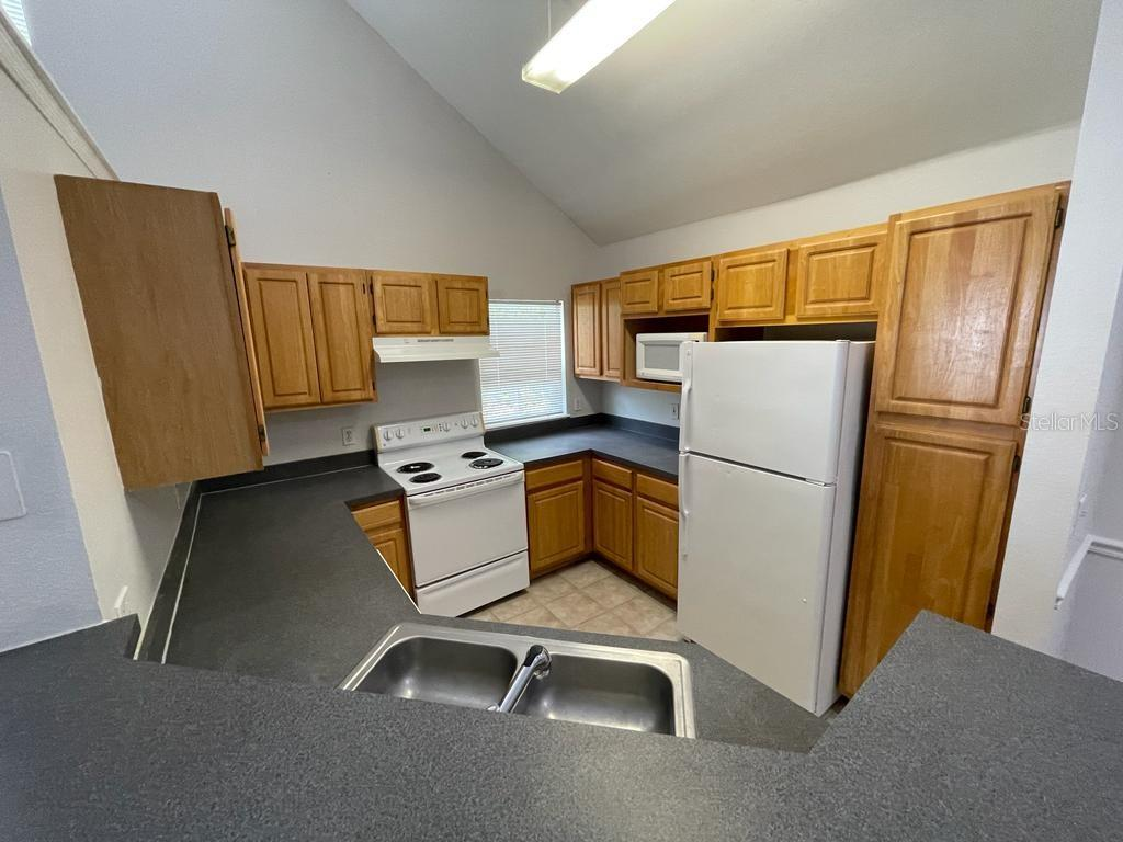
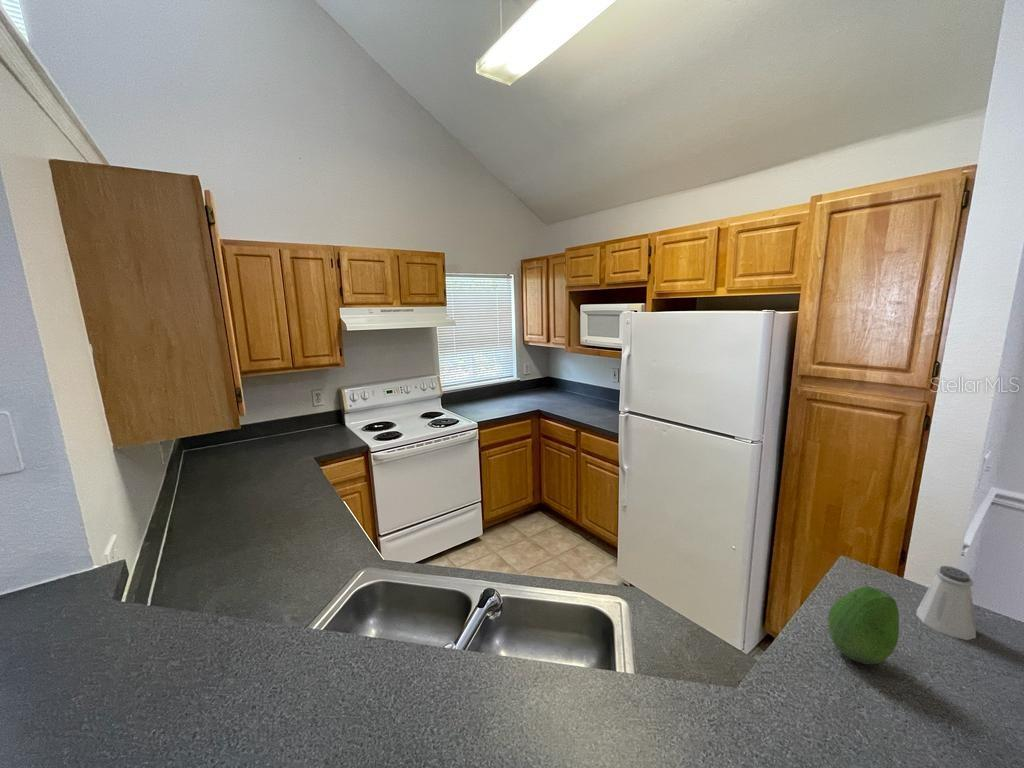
+ fruit (862, 622)
+ saltshaker (949, 598)
